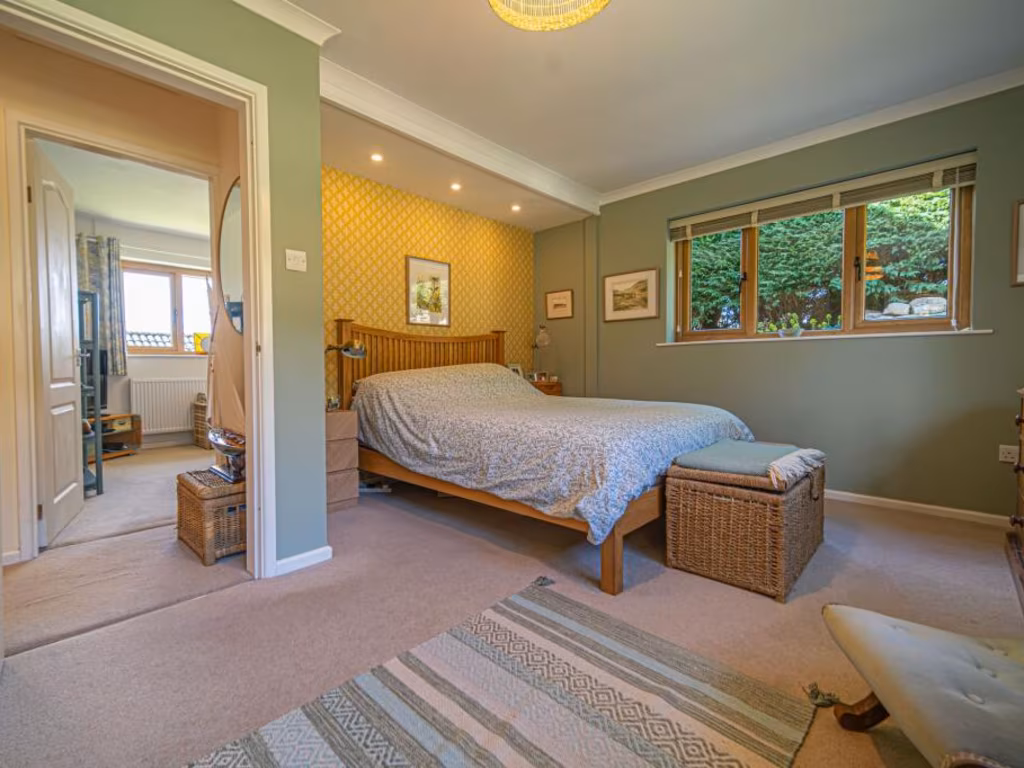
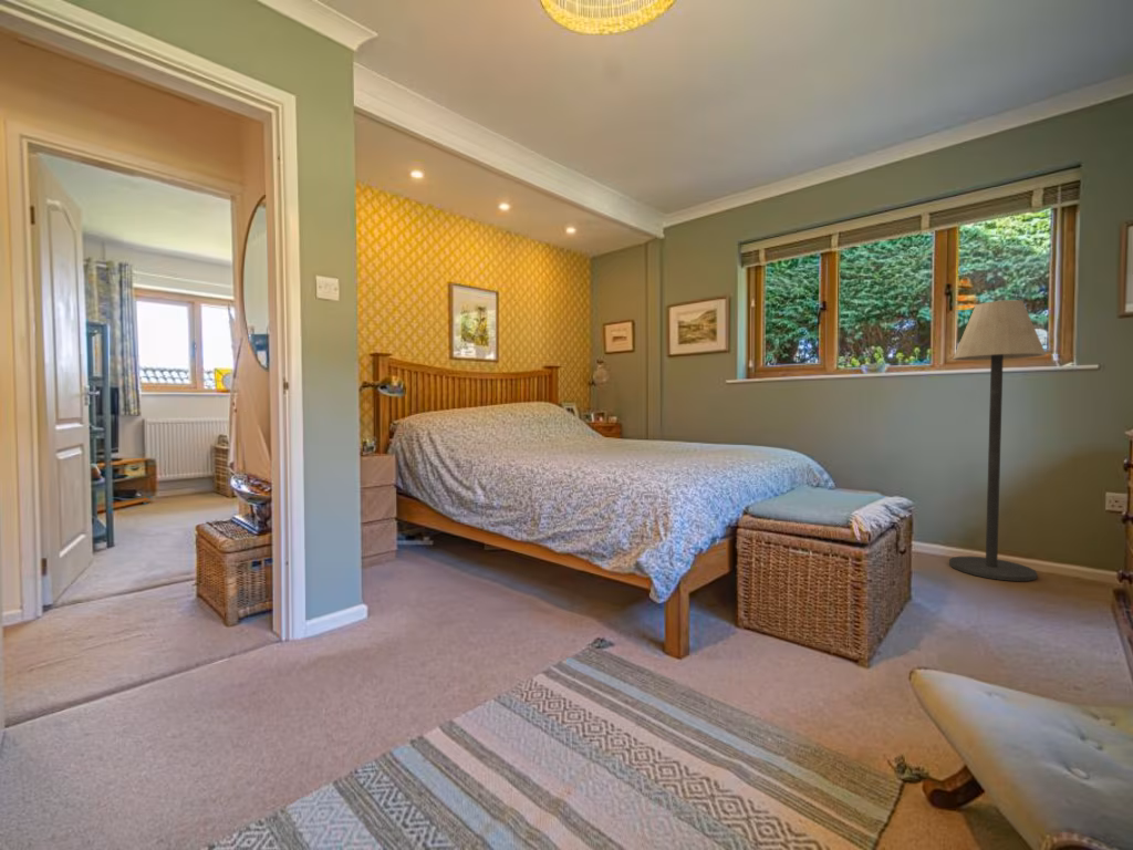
+ floor lamp (995, 437)
